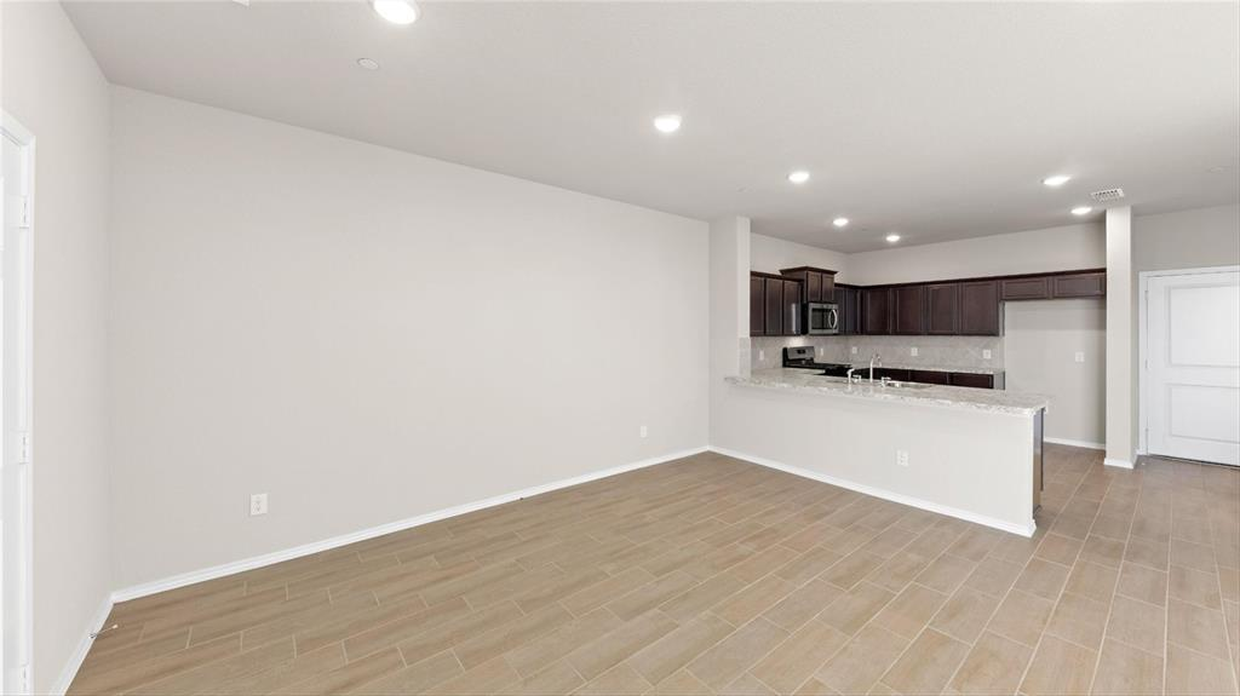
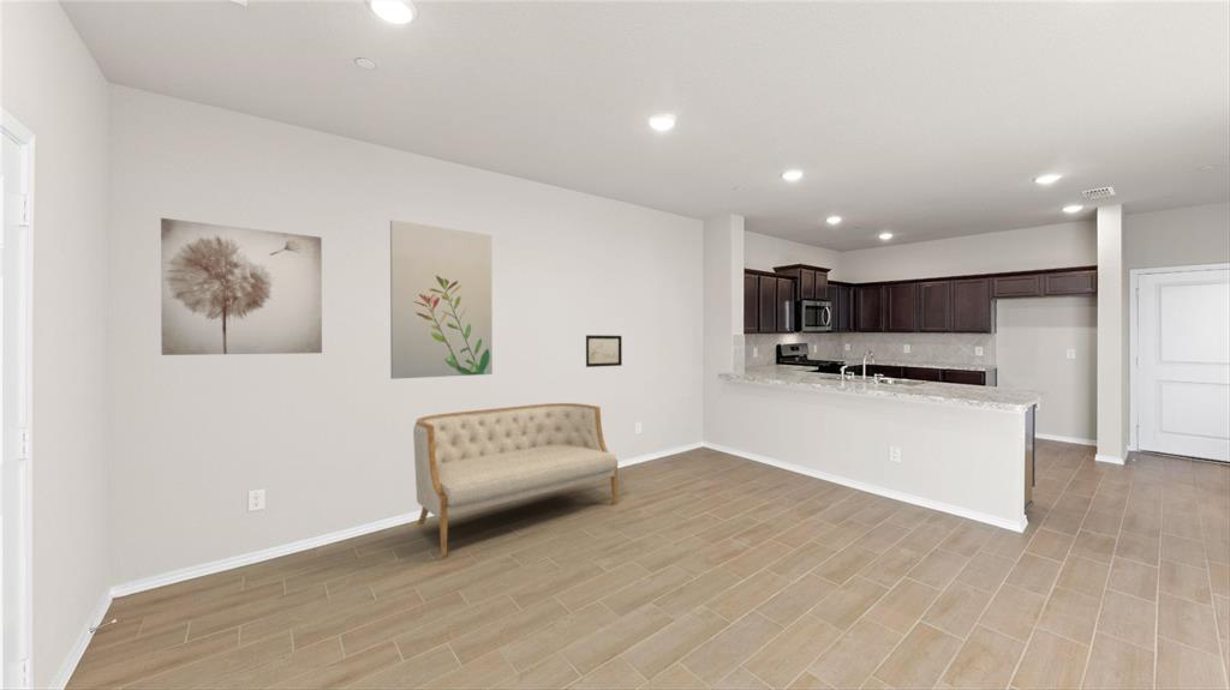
+ wall art (604, 350)
+ wall art (247, 290)
+ sofa (518, 463)
+ wall art (444, 301)
